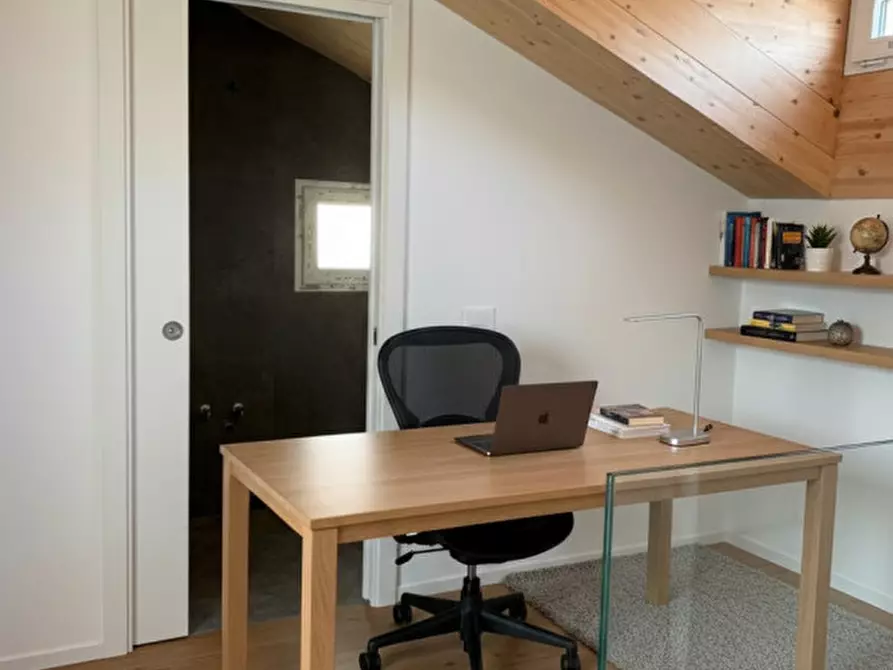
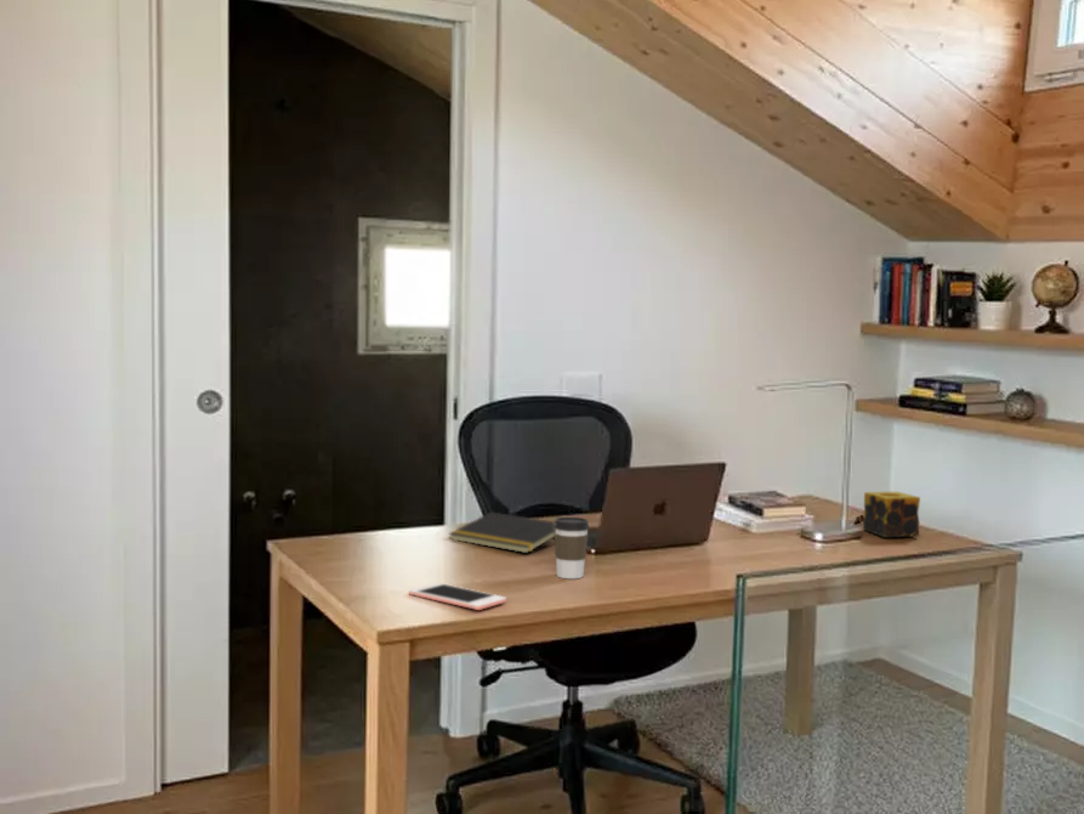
+ cell phone (456, 595)
+ notepad (507, 531)
+ coffee cup (571, 547)
+ candle (891, 514)
